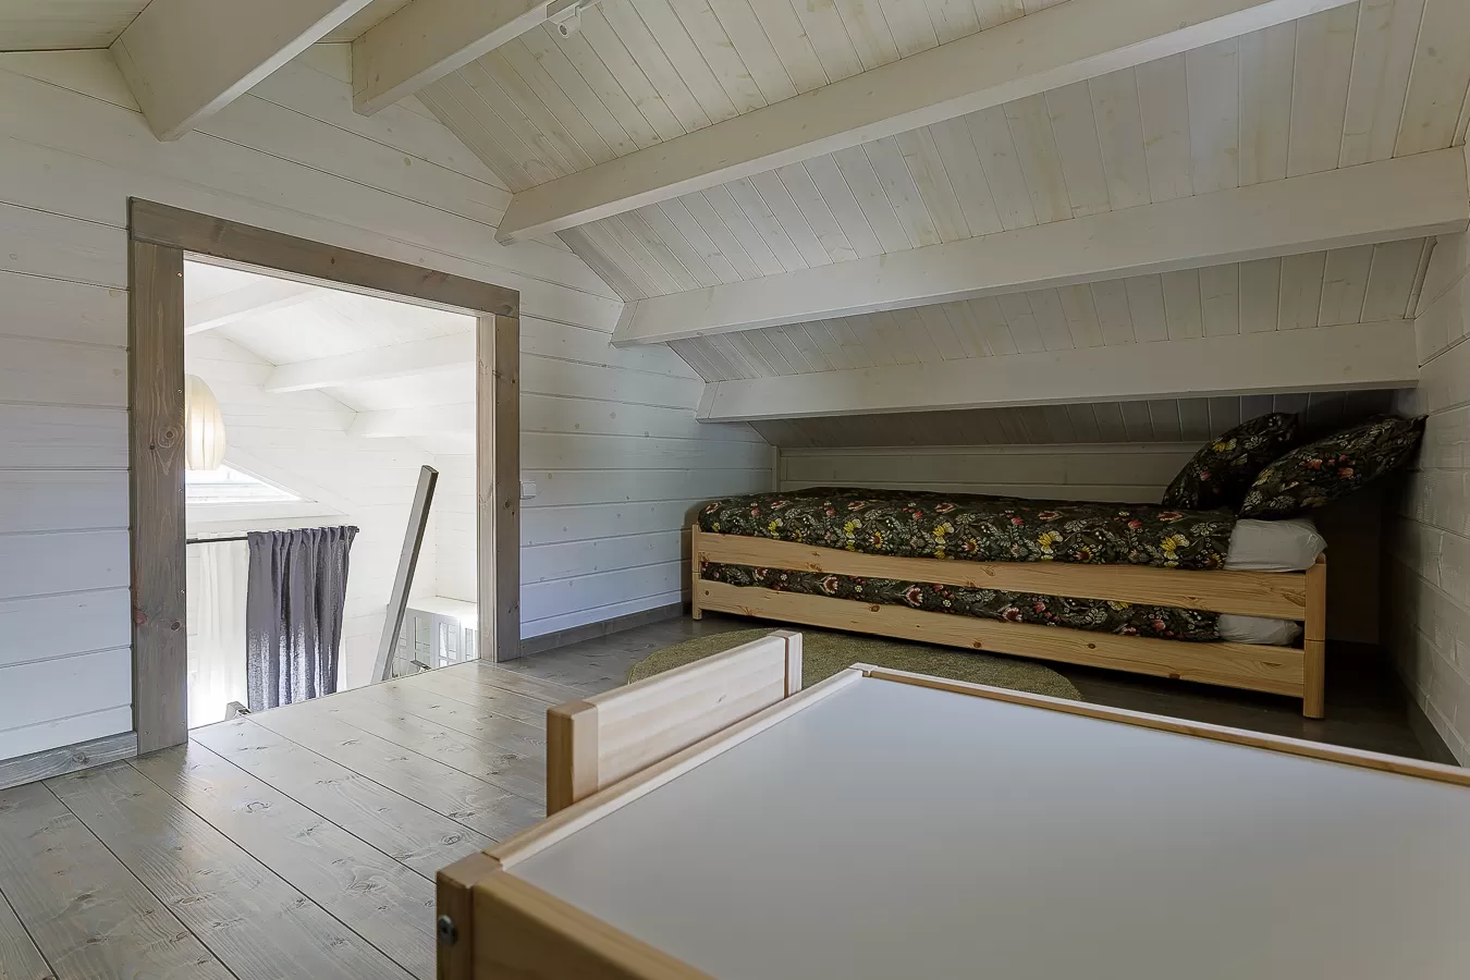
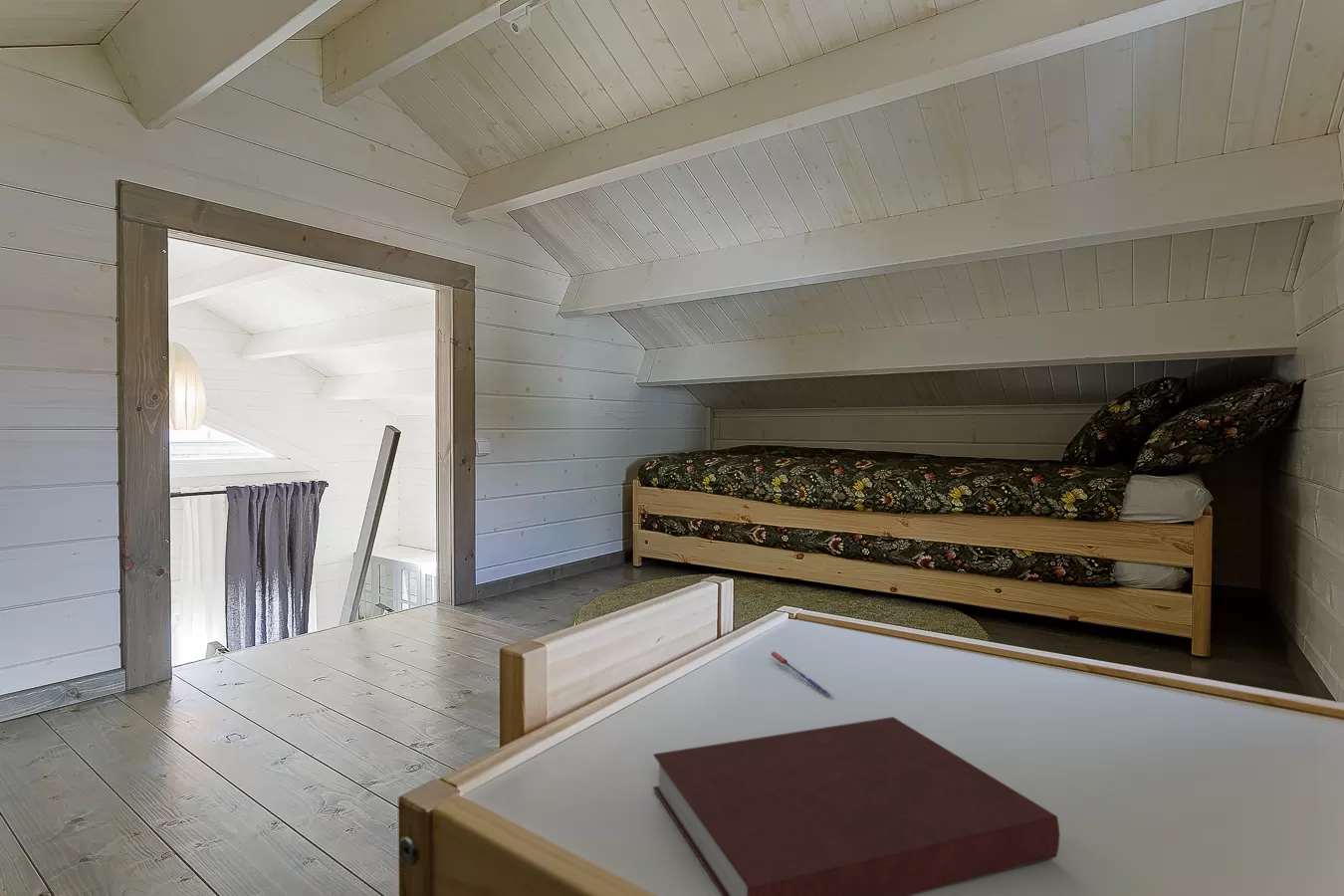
+ pen (799, 672)
+ notebook (838, 801)
